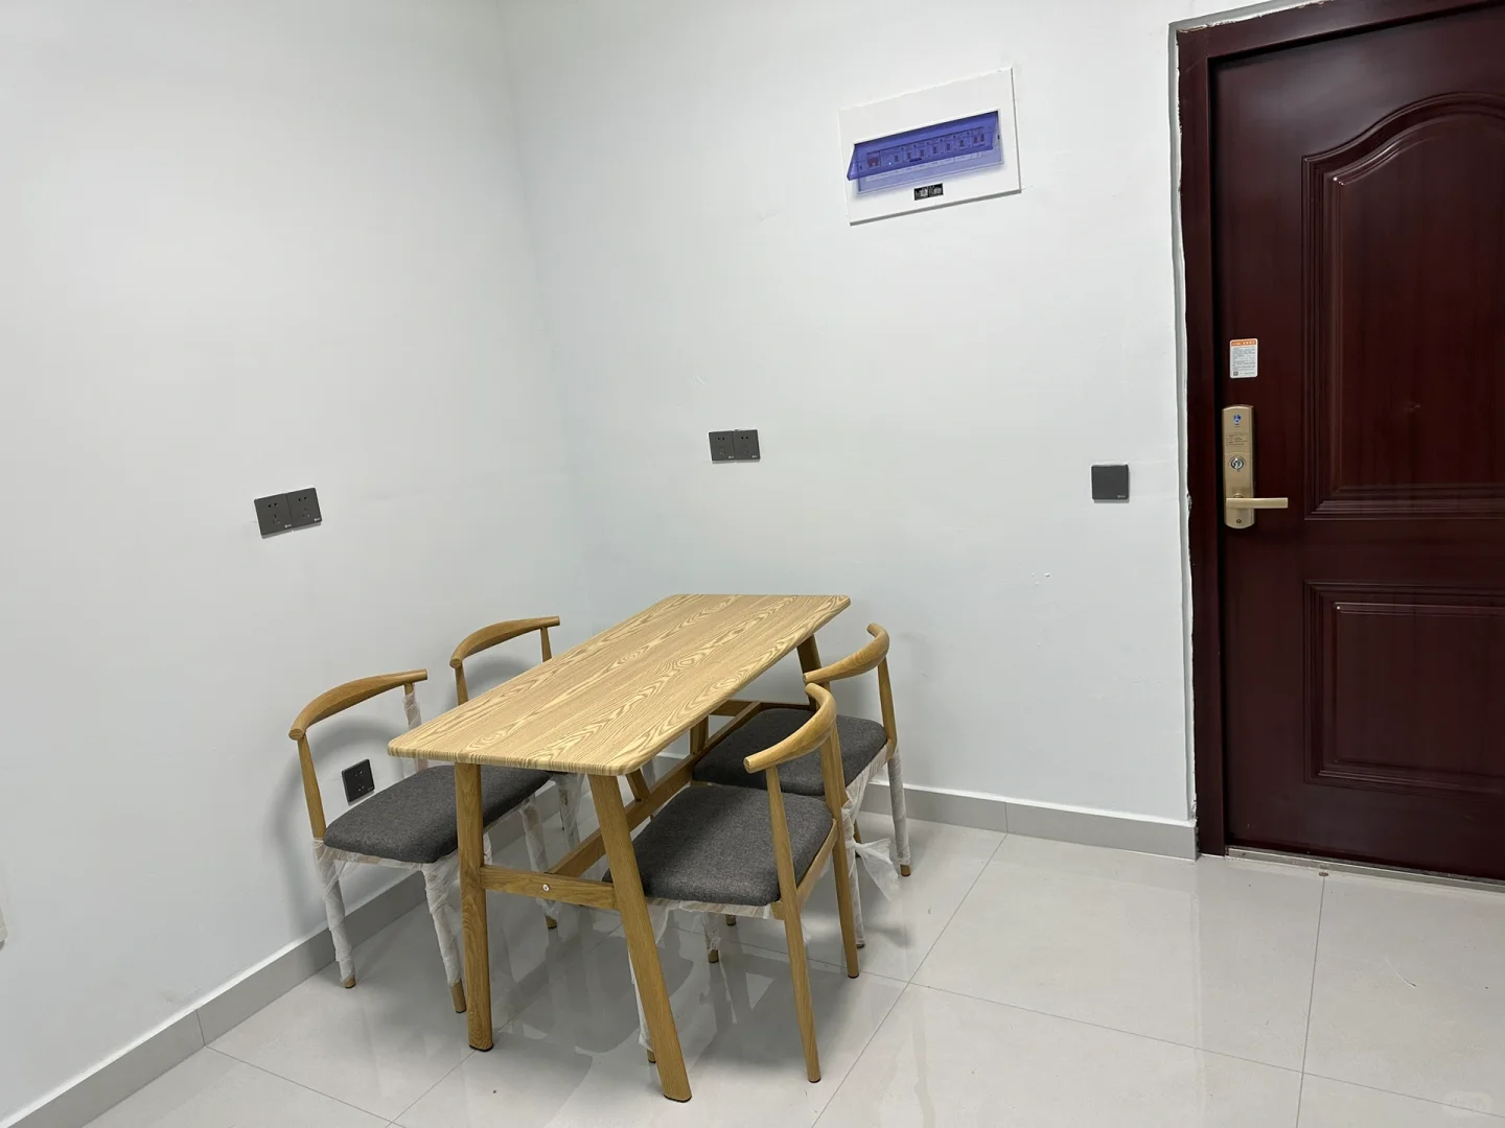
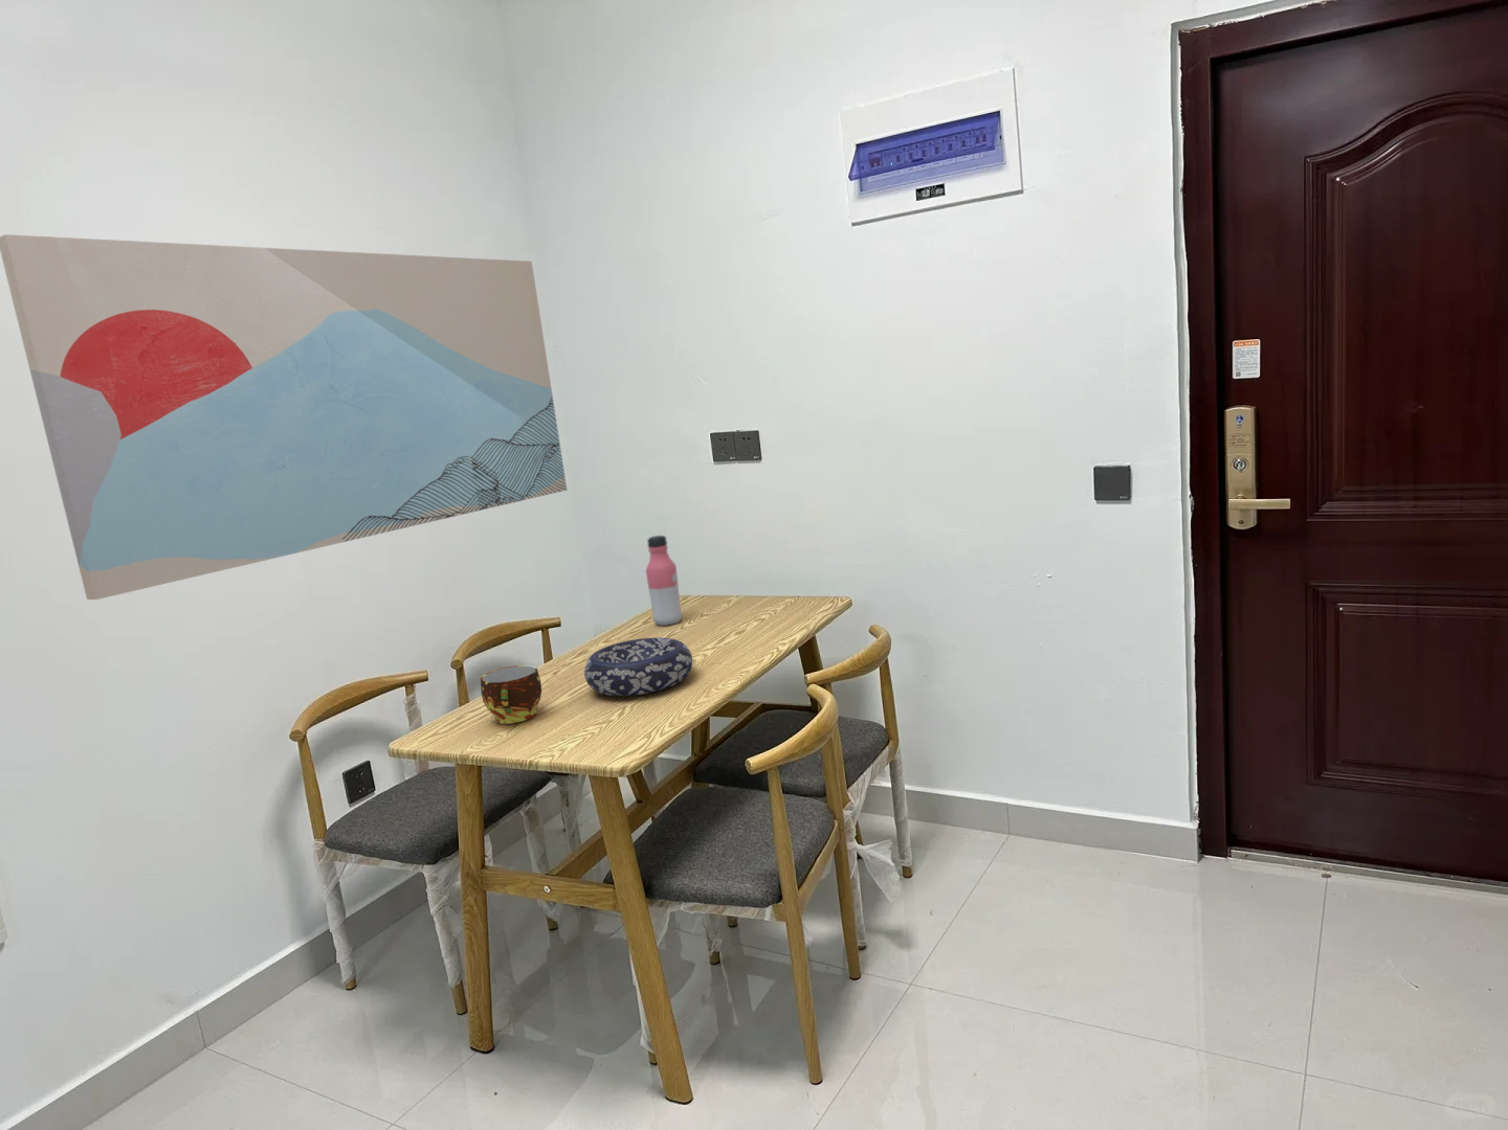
+ water bottle (661, 579)
+ cup (513, 696)
+ decorative bowl (639, 667)
+ wall art (354, 395)
